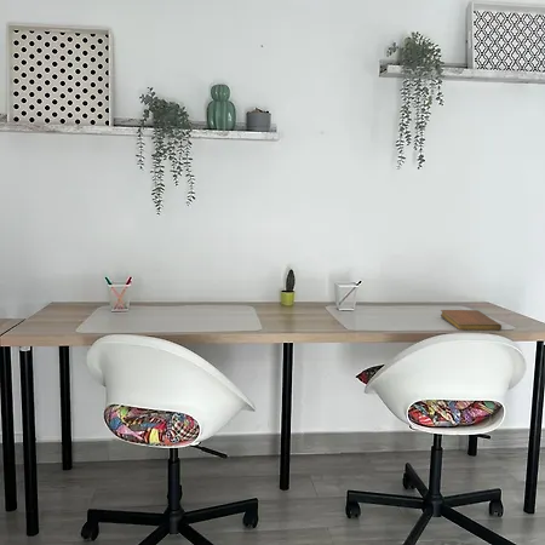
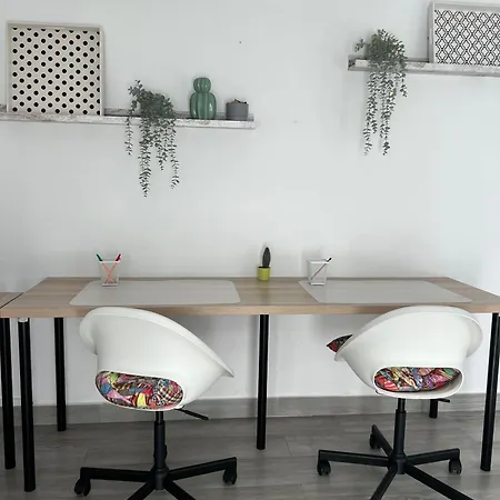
- notebook (469, 320)
